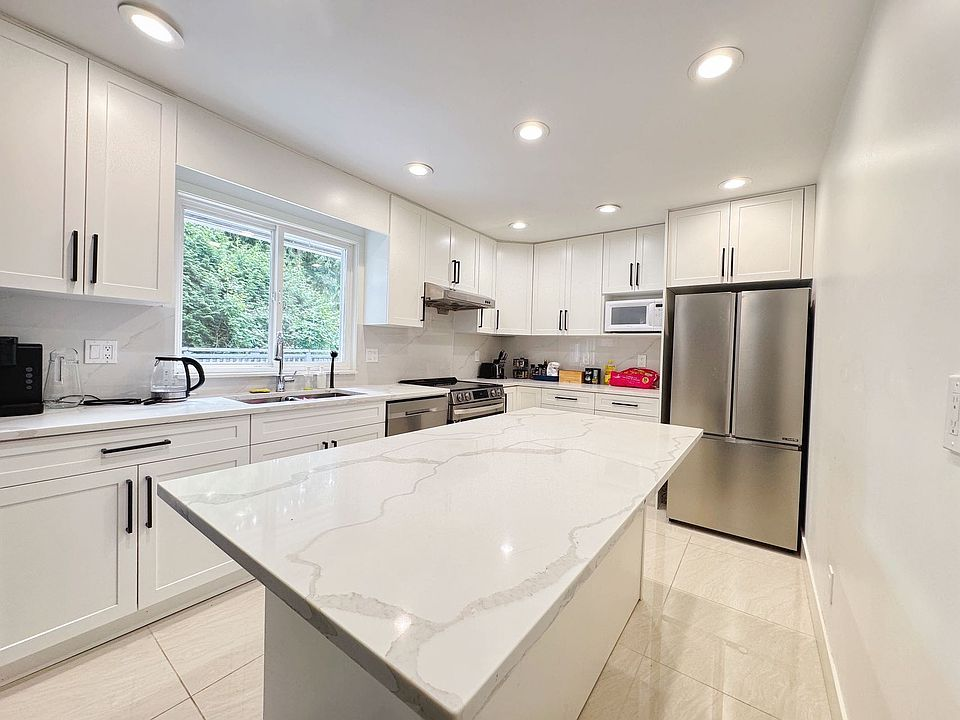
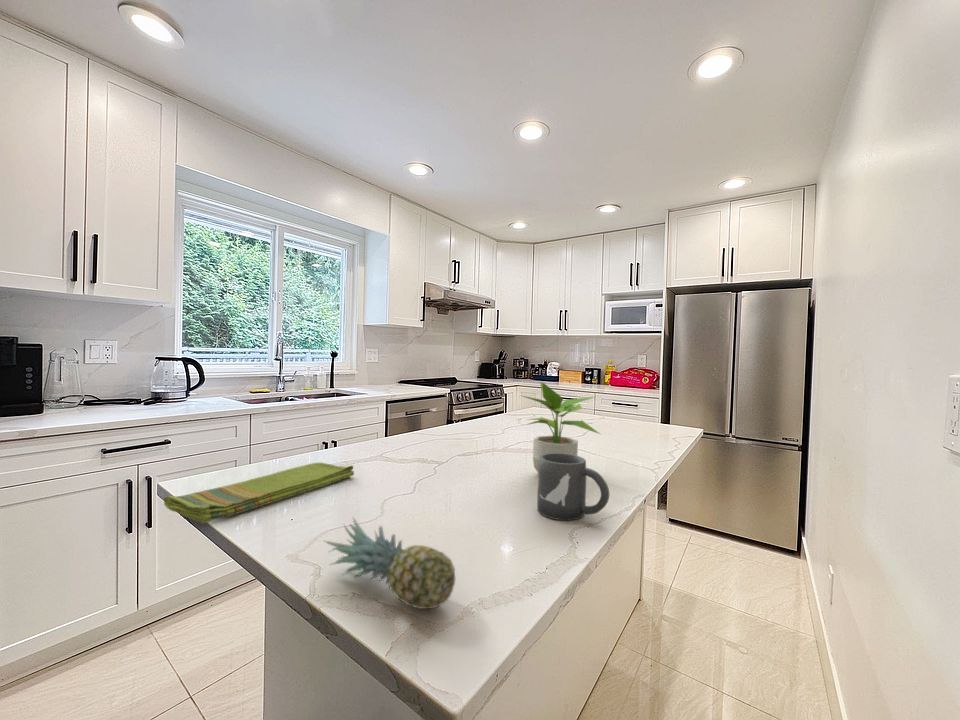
+ potted plant (557, 429)
+ mug (569, 486)
+ fruit (386, 560)
+ dish towel (270, 483)
